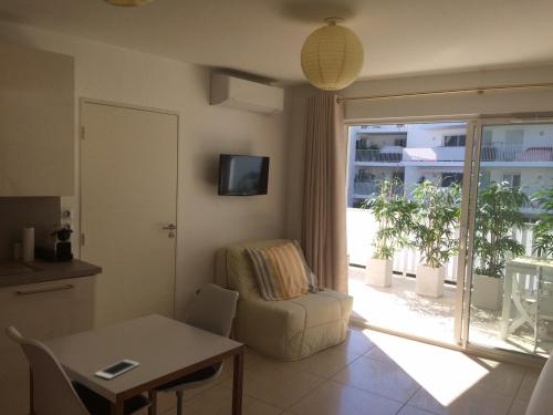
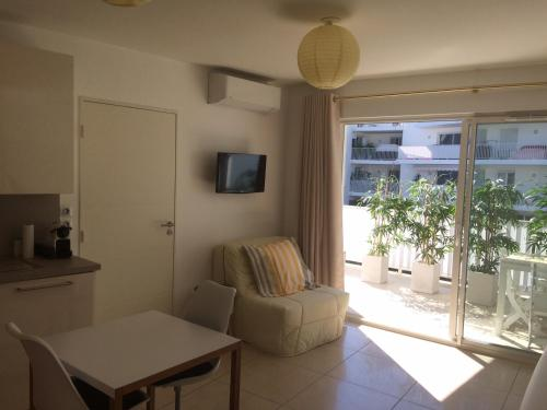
- cell phone (117, 369)
